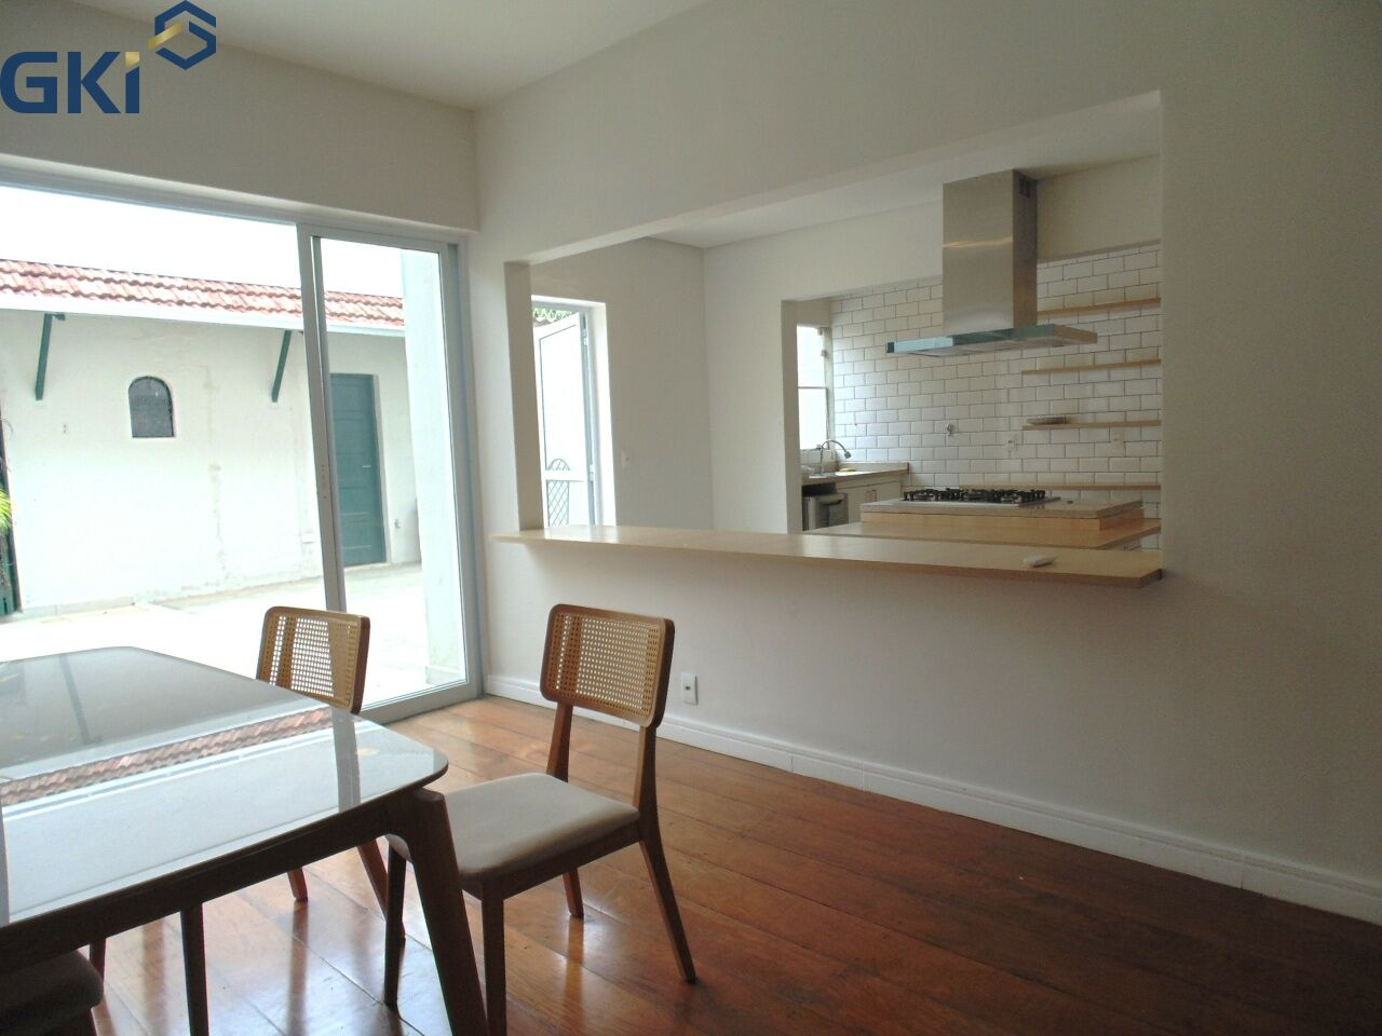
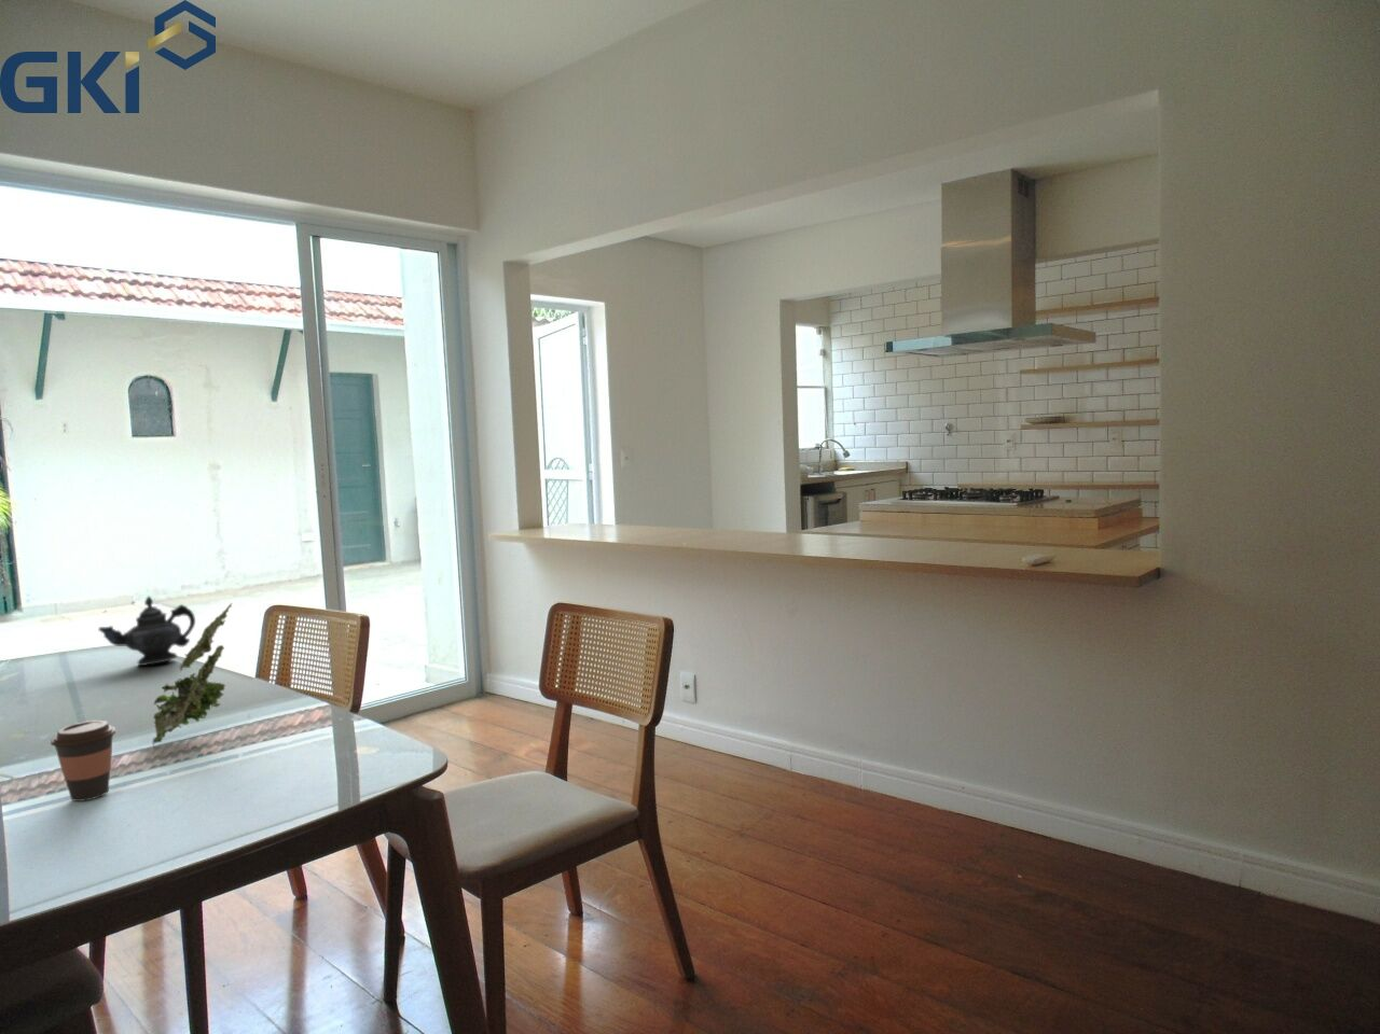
+ plant (195, 673)
+ teapot (149, 629)
+ coffee cup (86, 760)
